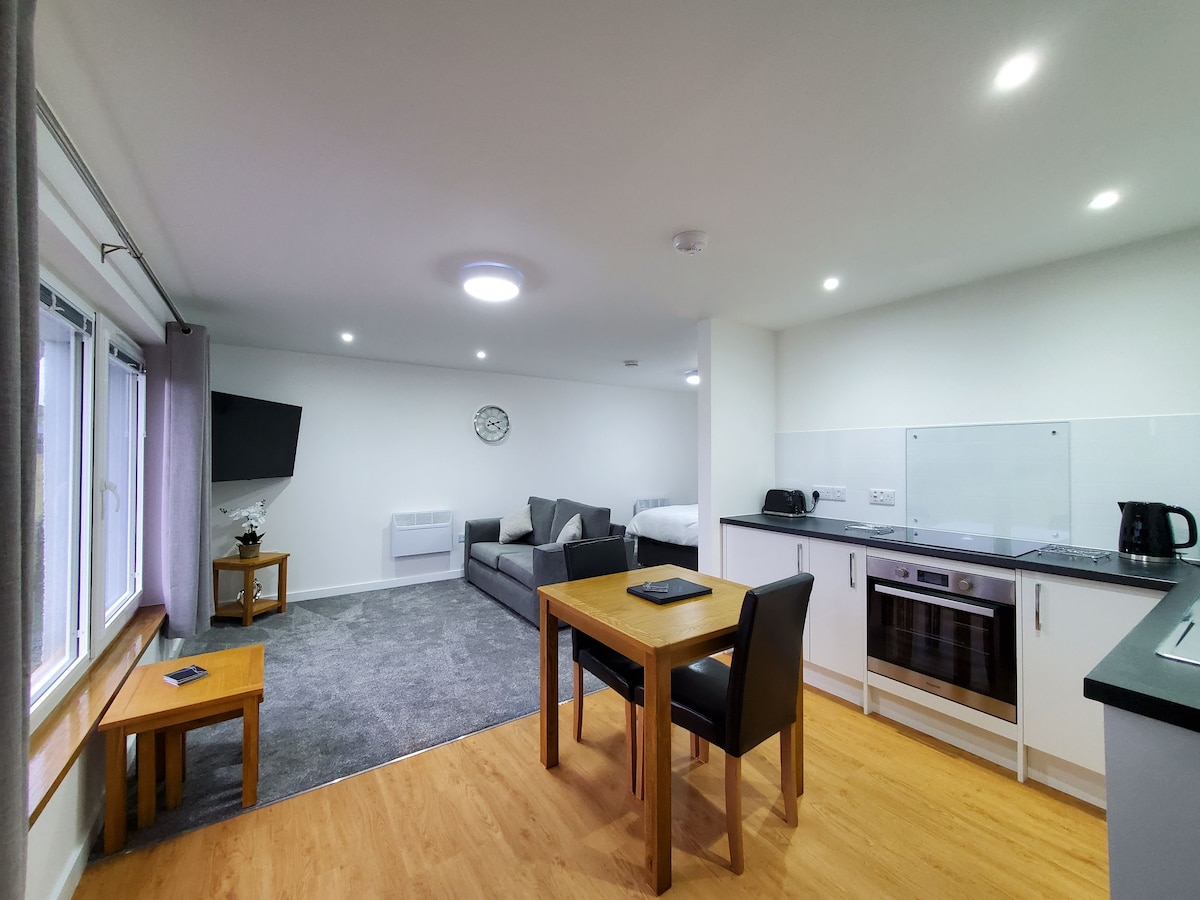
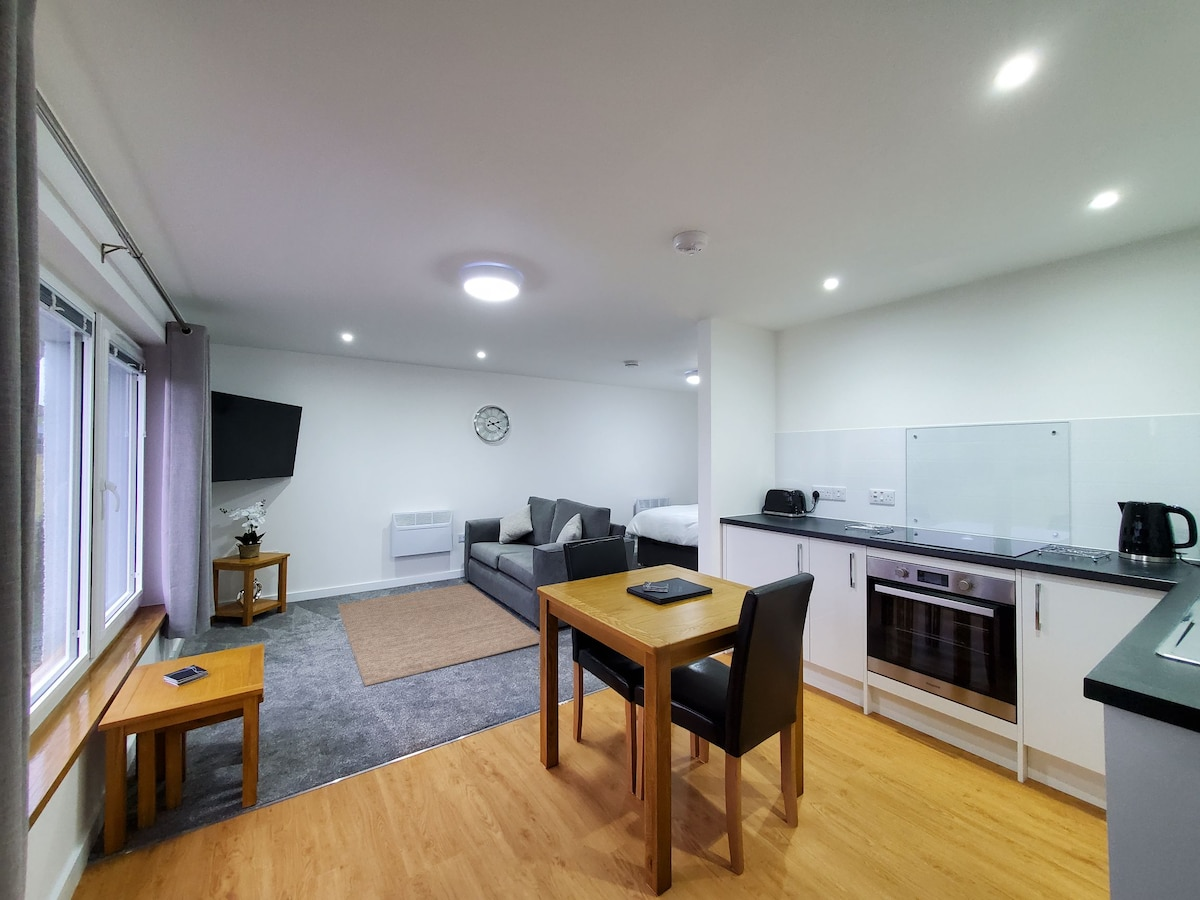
+ rug (430, 620)
